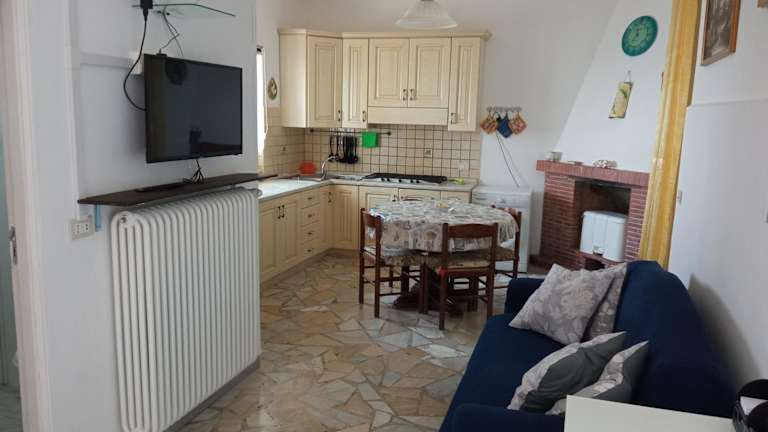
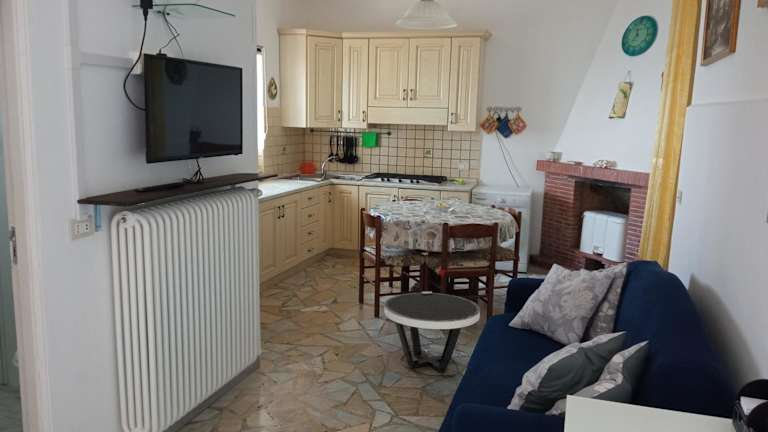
+ side table (430, 328)
